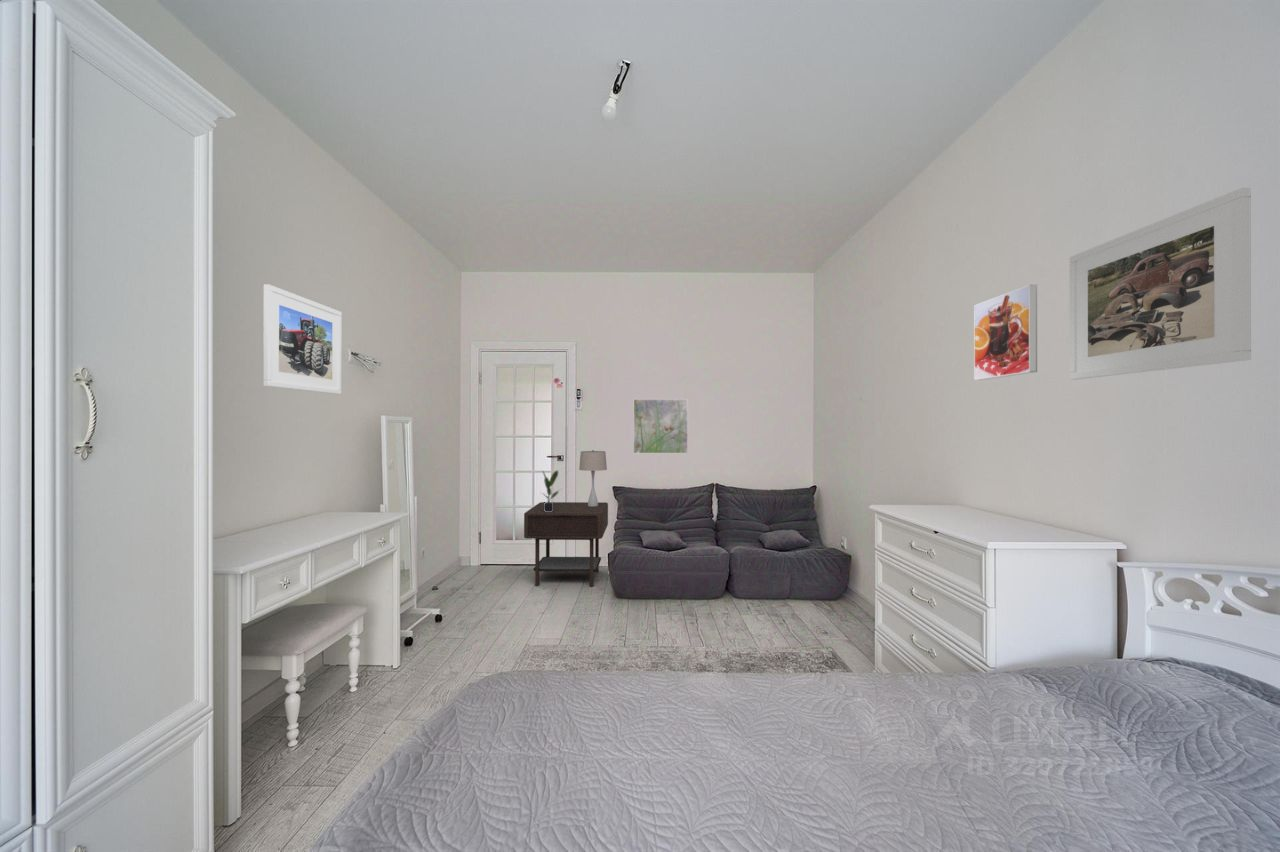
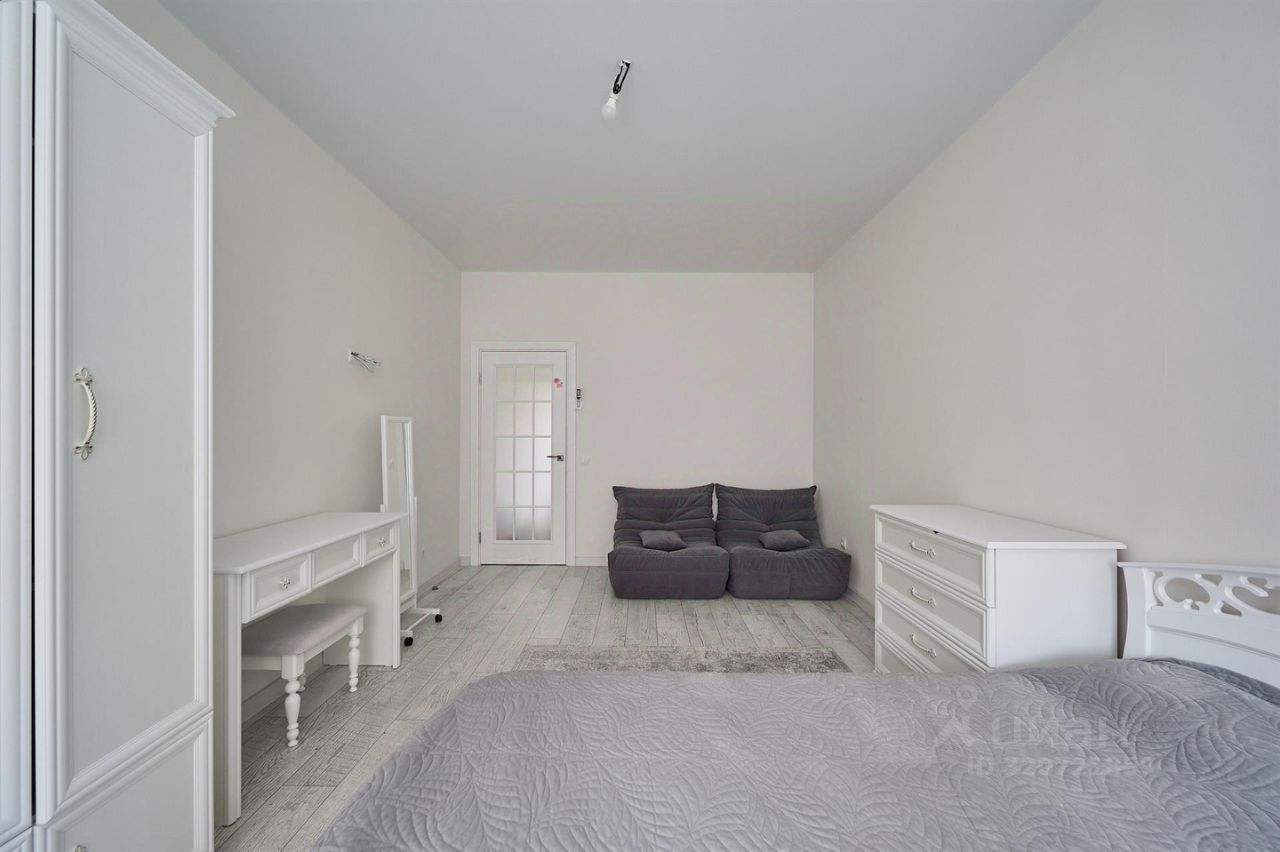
- side table (568, 539)
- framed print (660, 426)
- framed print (1144, 299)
- potted plant (550, 490)
- table lamp (593, 477)
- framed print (306, 345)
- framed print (1003, 336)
